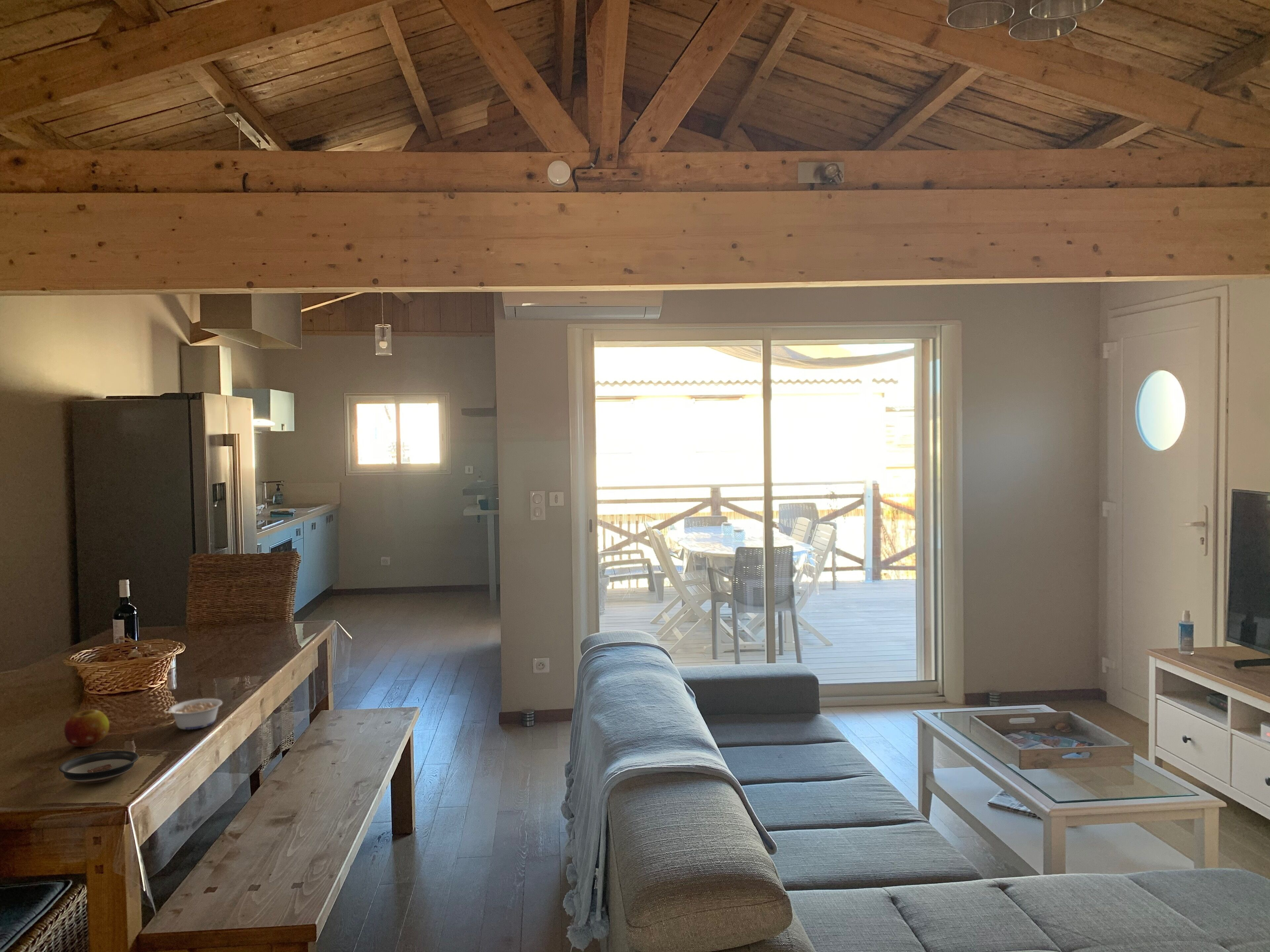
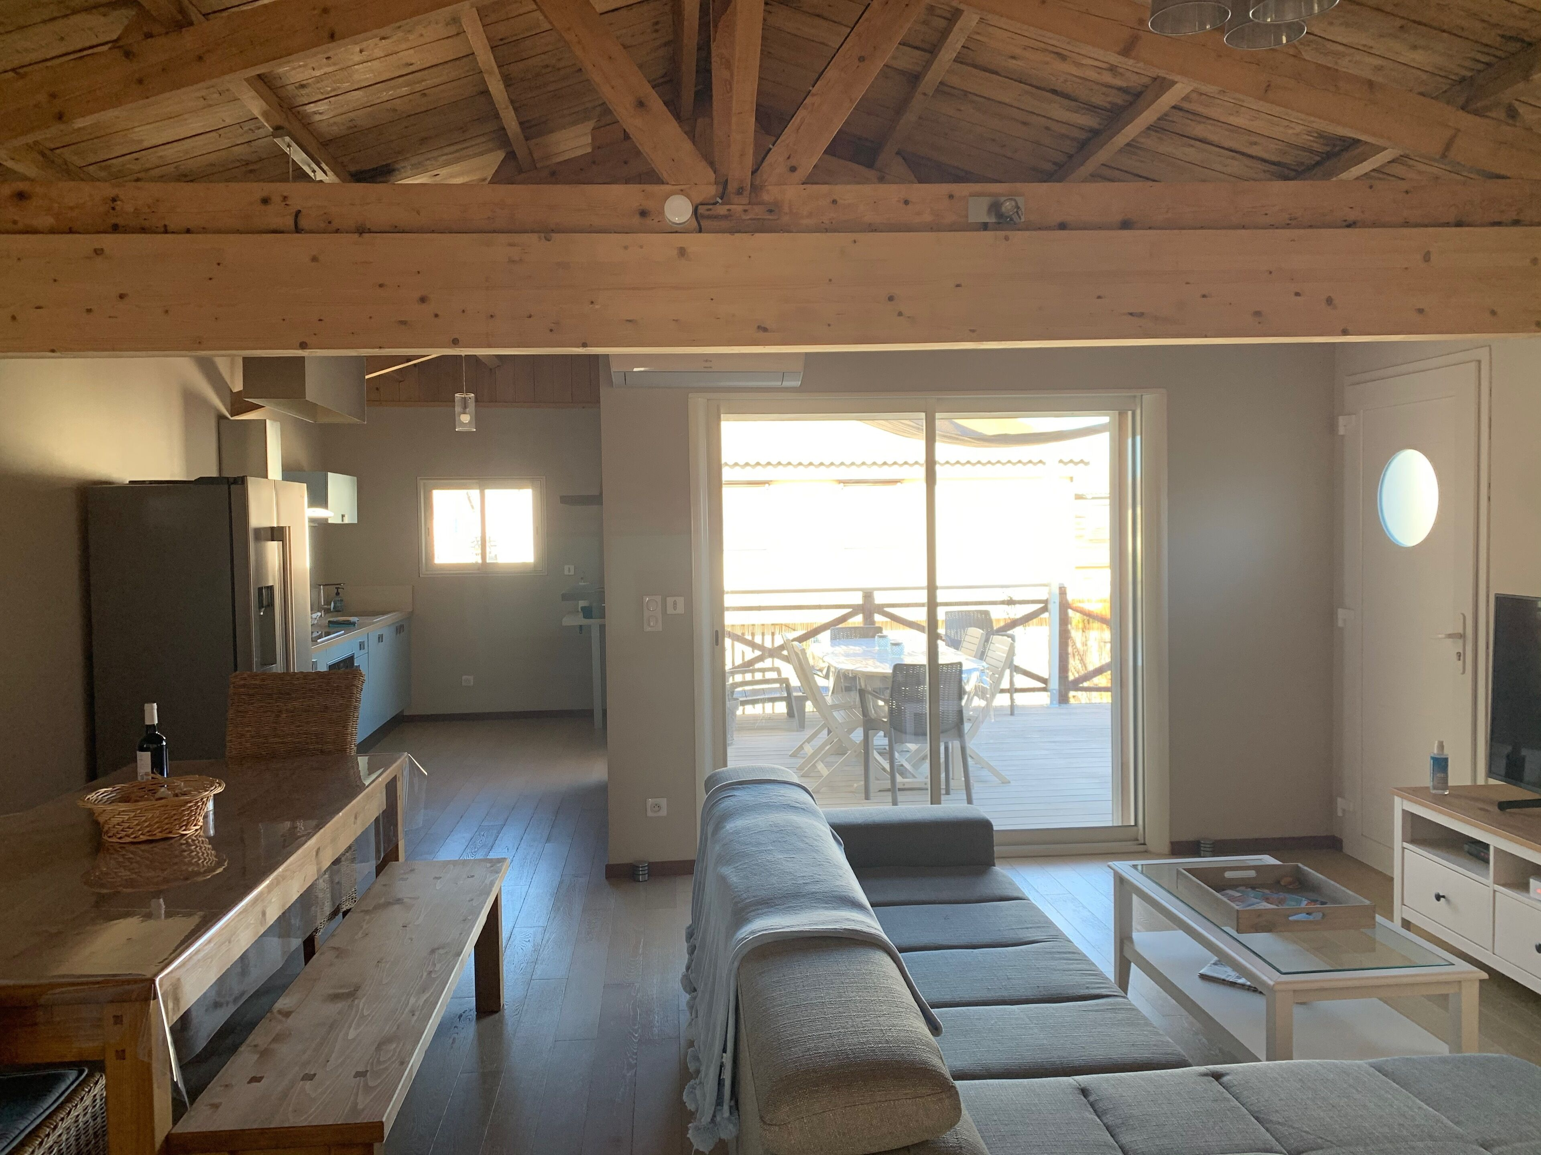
- fruit (87, 728)
- legume (195, 714)
- saucer (100, 770)
